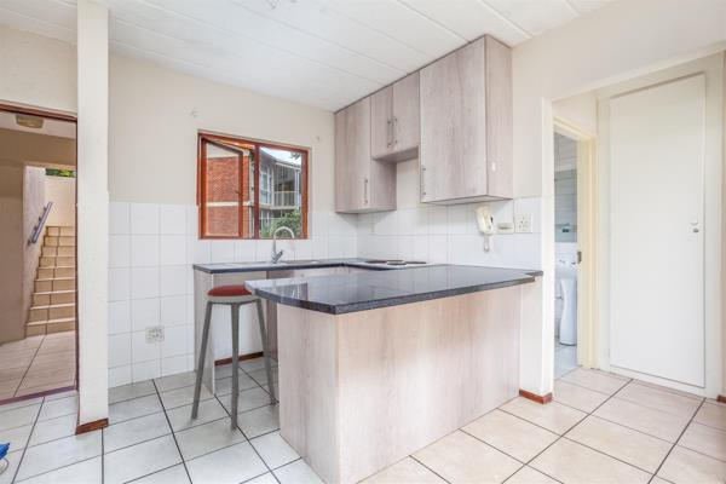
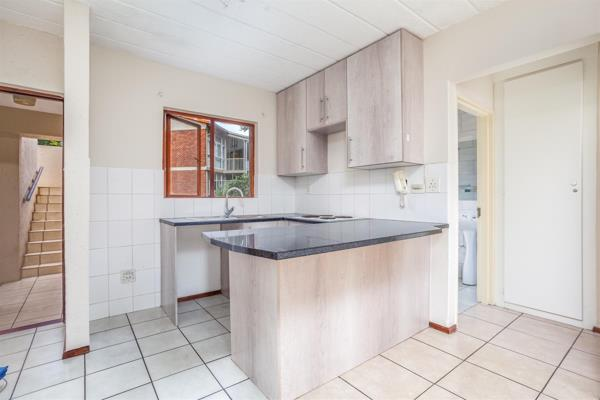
- music stool (235, 347)
